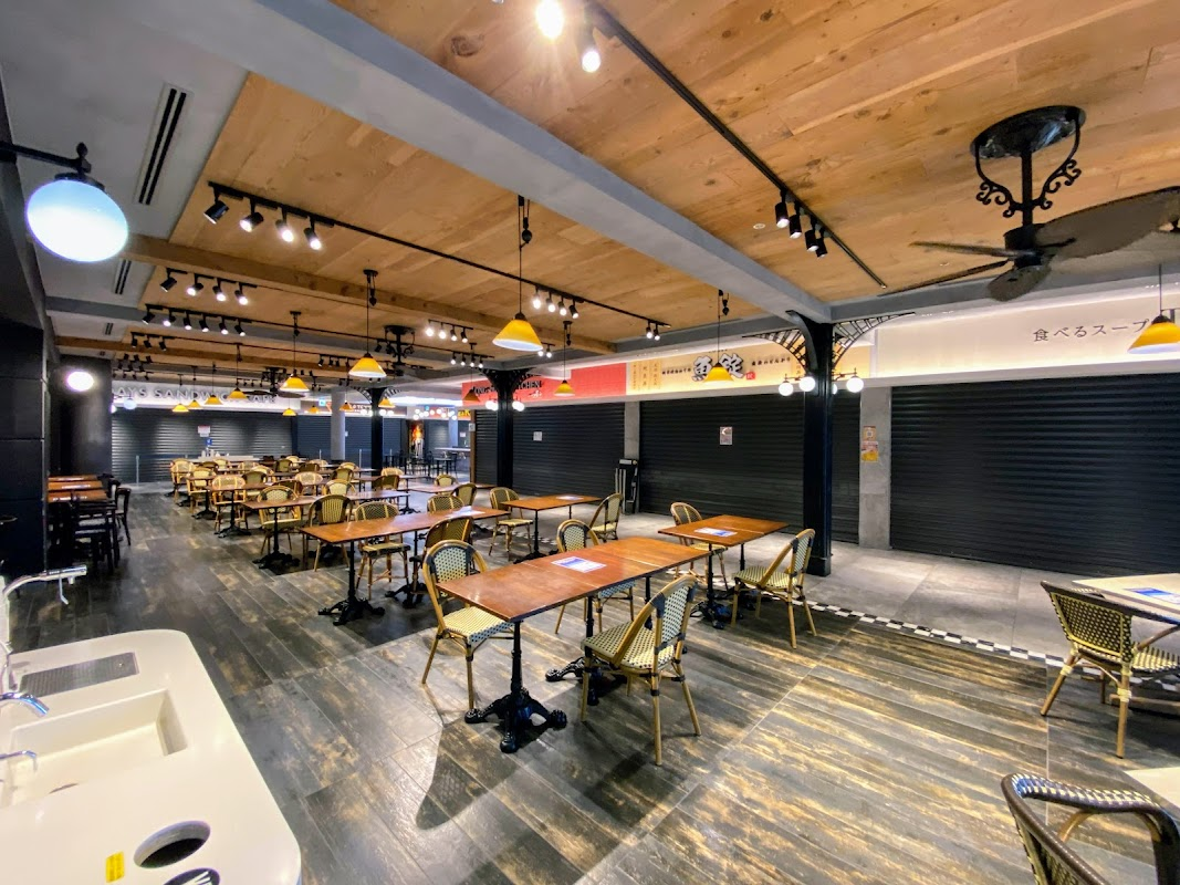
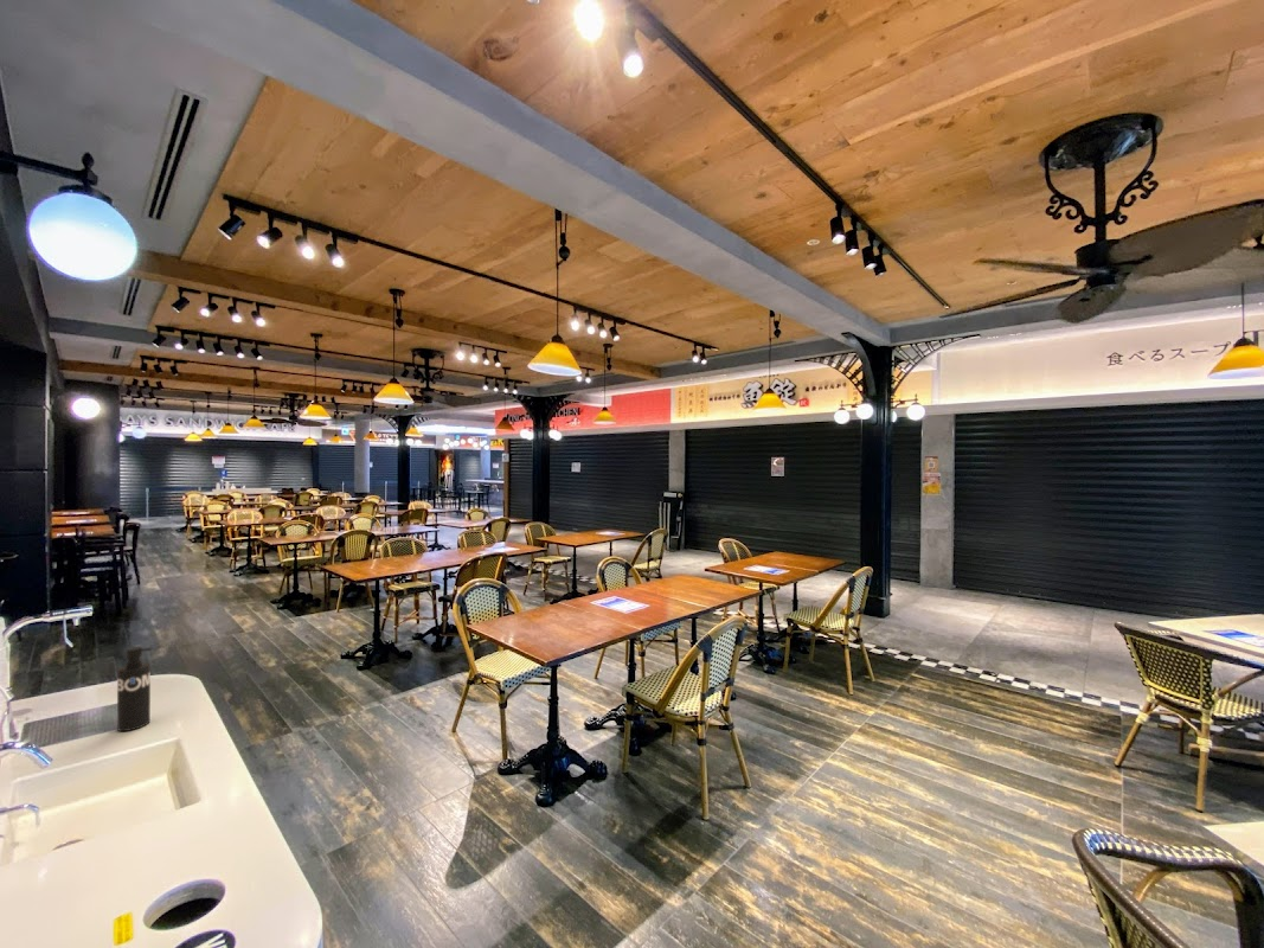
+ soap dispenser (135, 686)
